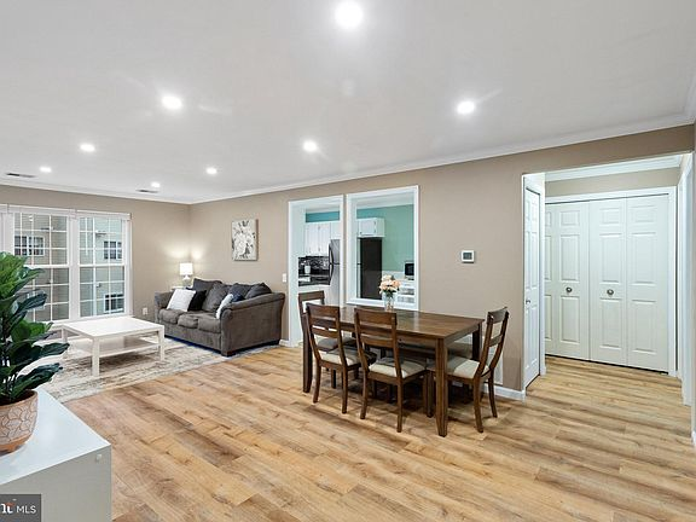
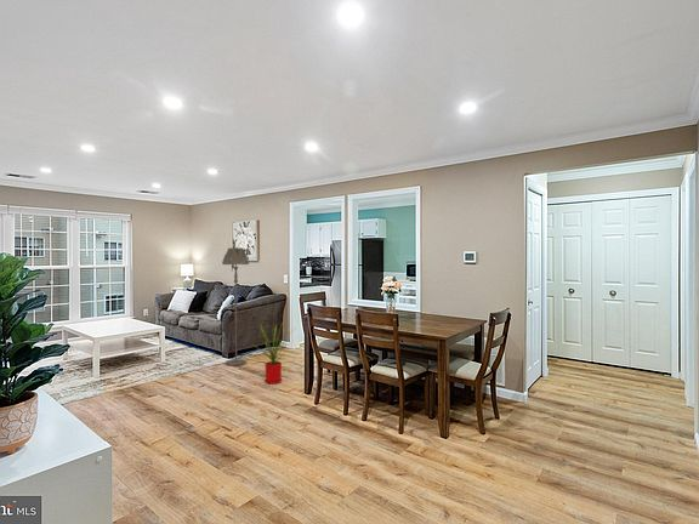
+ house plant (273, 352)
+ floor lamp (235, 304)
